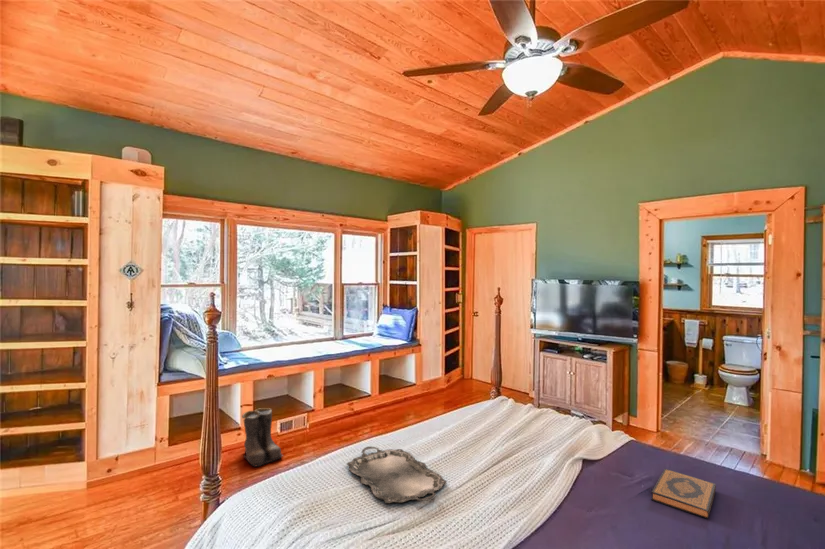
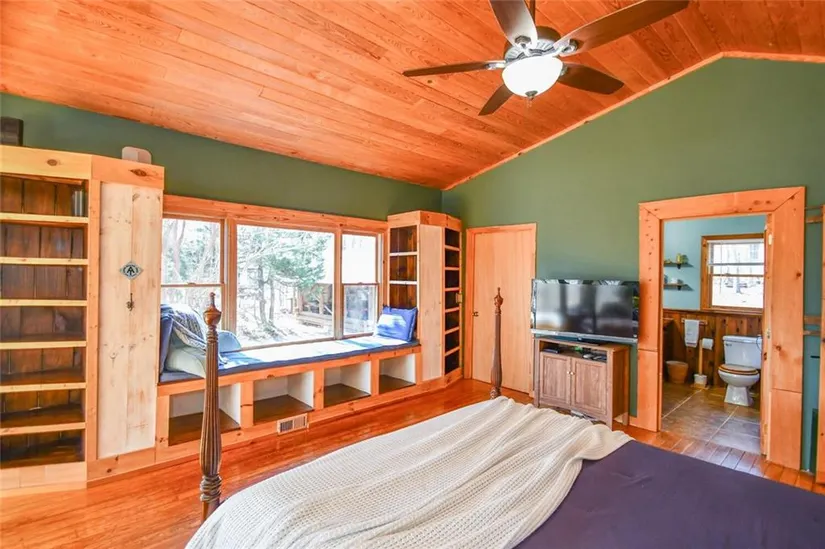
- hardback book (684, 491)
- boots (261, 434)
- serving tray (394, 472)
